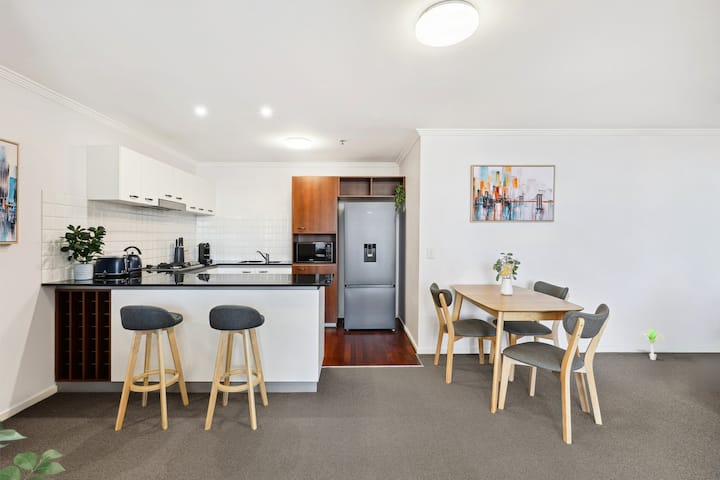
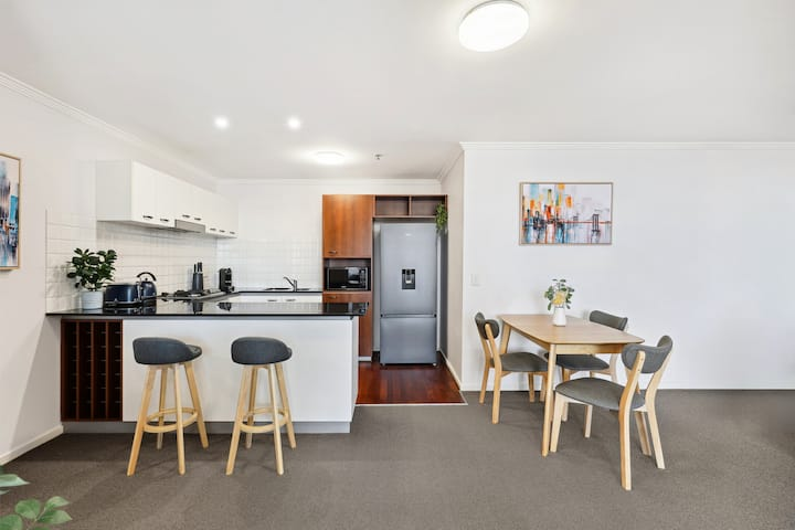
- potted plant (651, 342)
